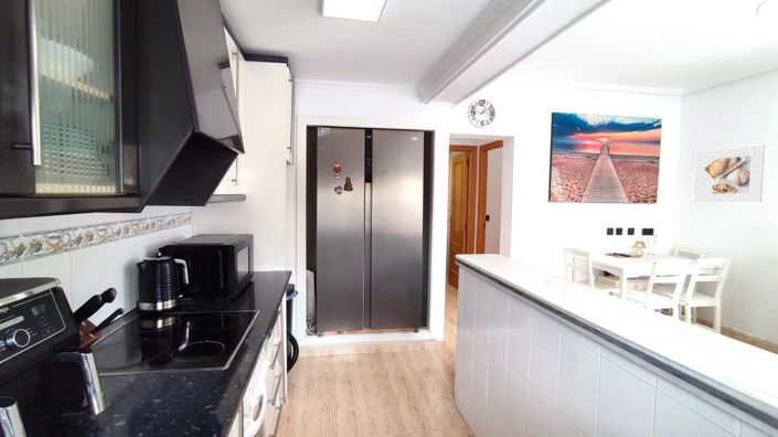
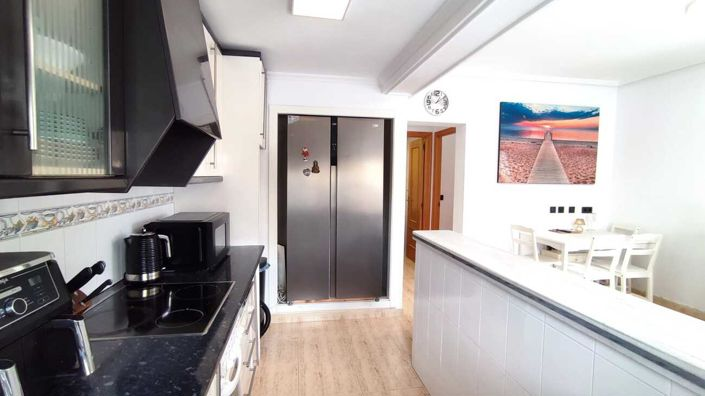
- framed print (726, 175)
